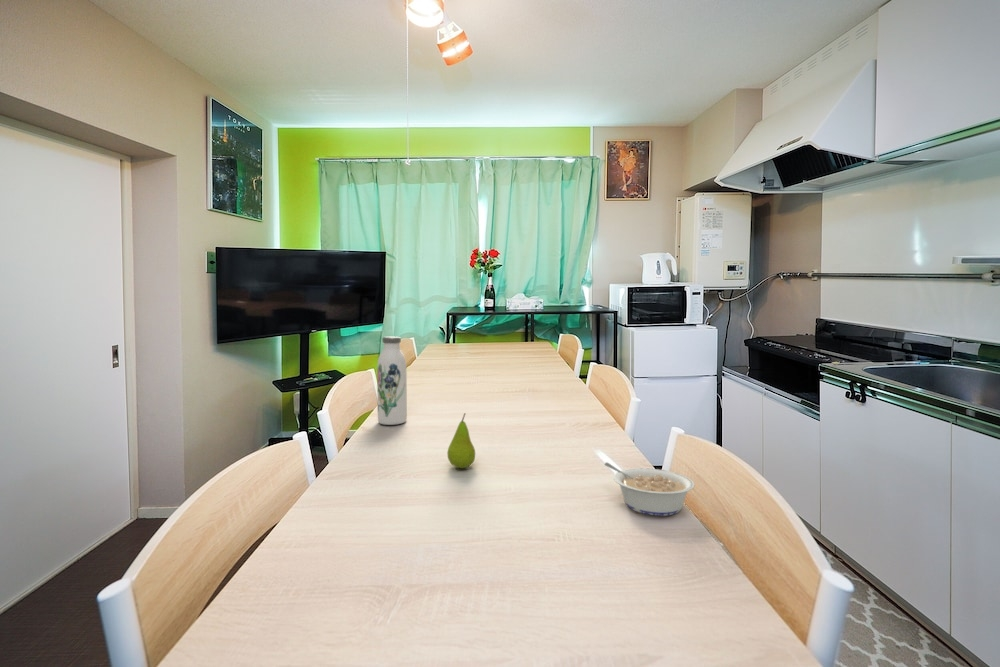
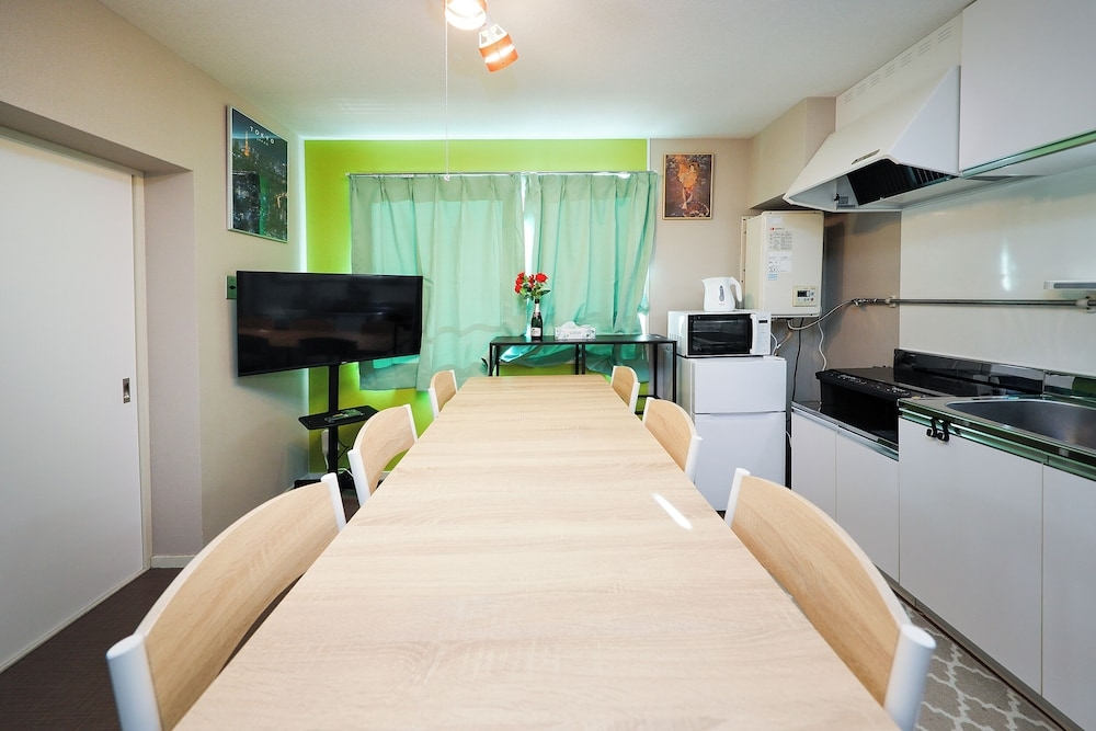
- legume (649, 490)
- water bottle (392, 379)
- fruit (461, 440)
